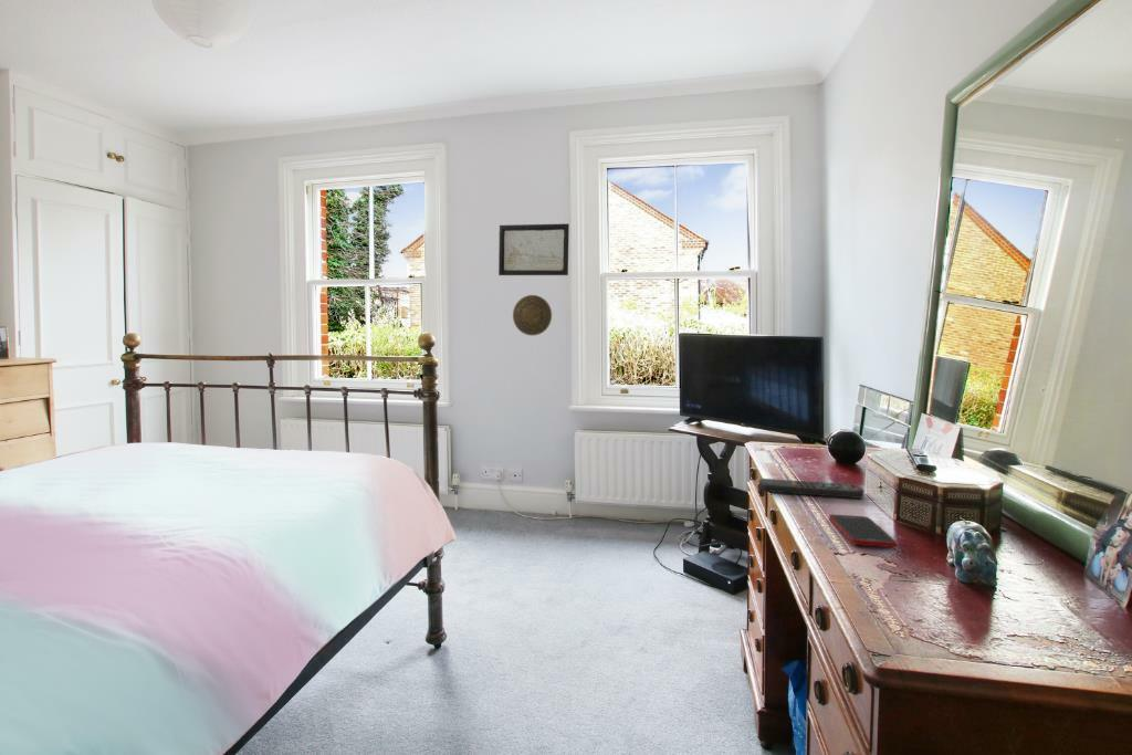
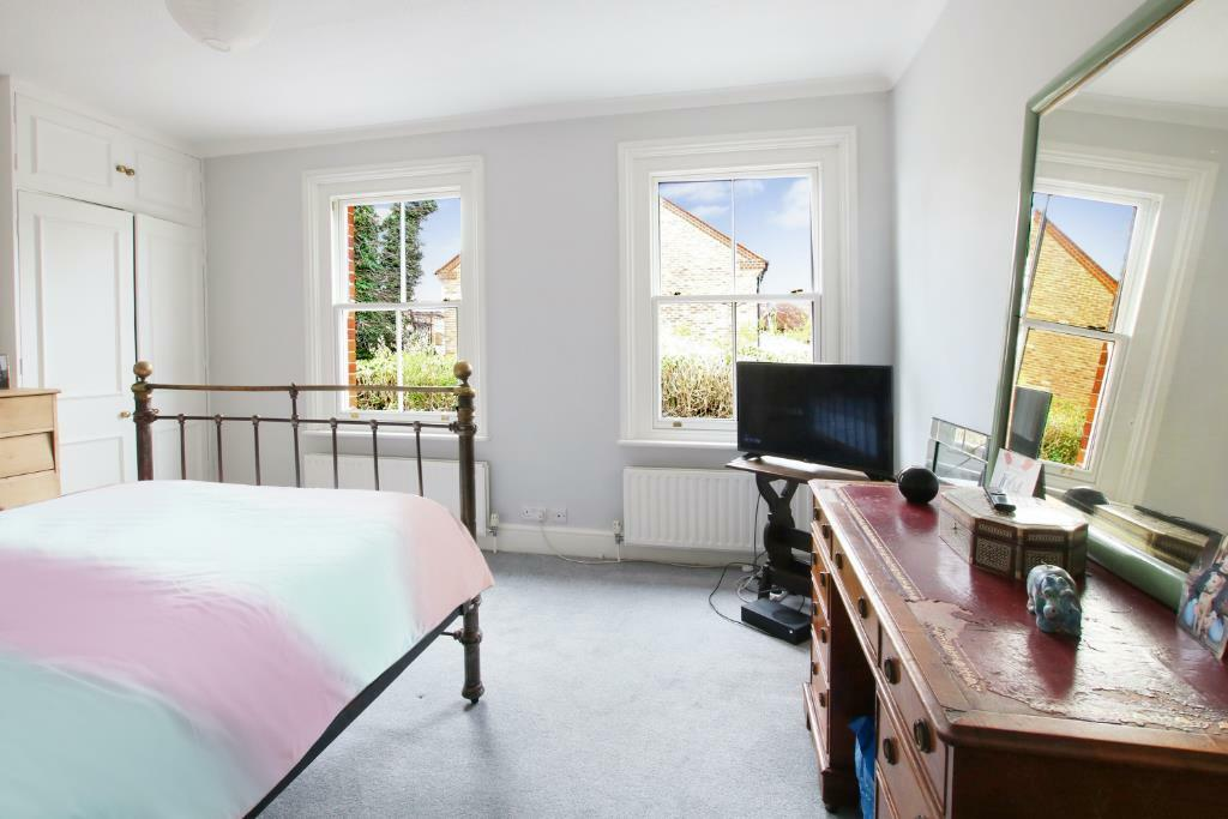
- cell phone (860, 529)
- remote control (809, 487)
- wall art (533, 250)
- decorative plate (532, 315)
